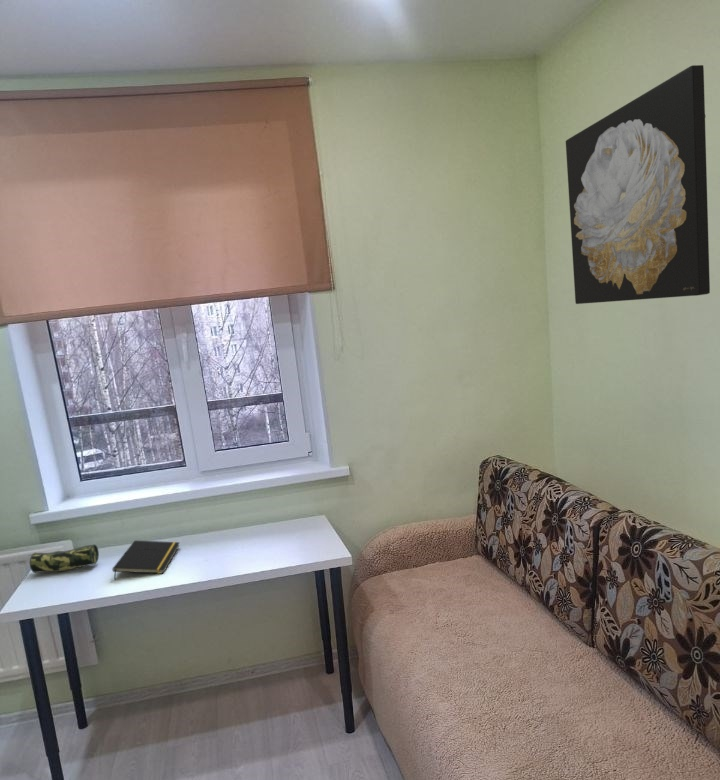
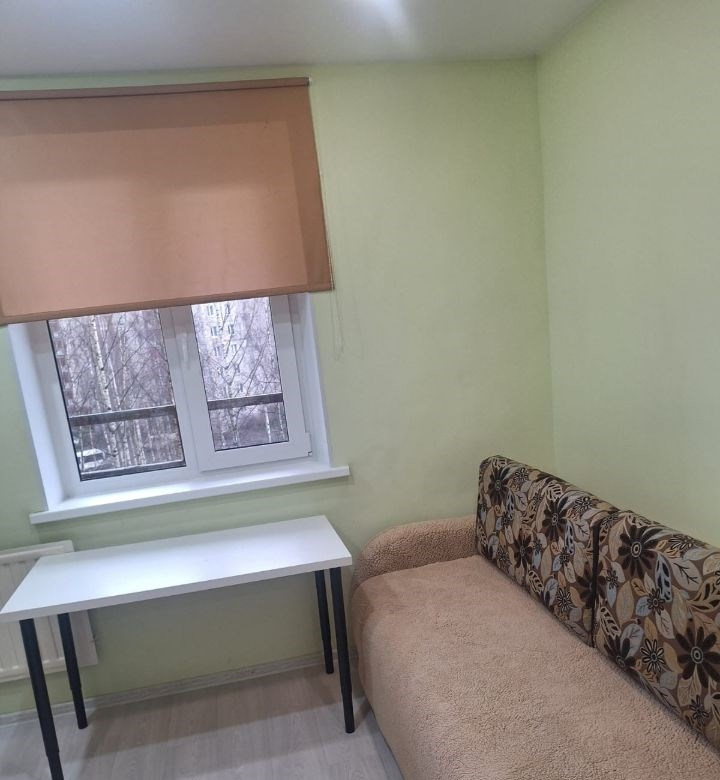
- notepad (148, 556)
- wall art (628, 206)
- pencil case (63, 559)
